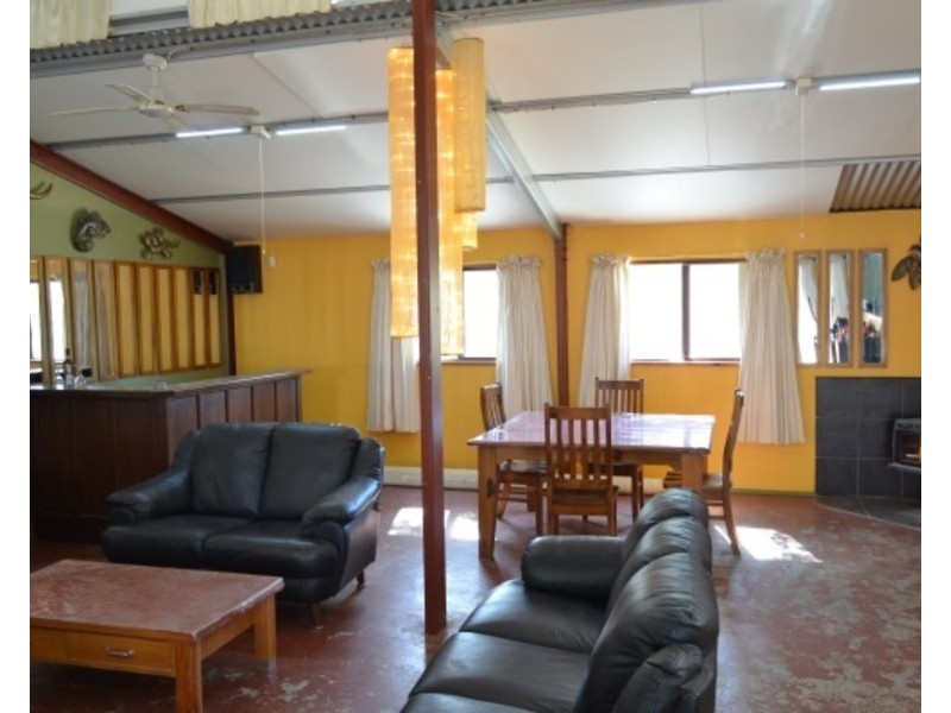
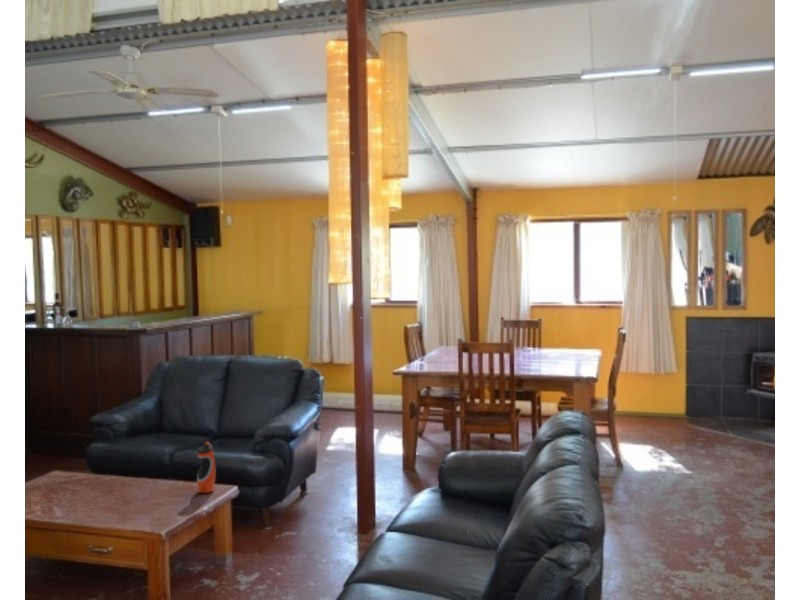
+ water bottle (205, 466)
